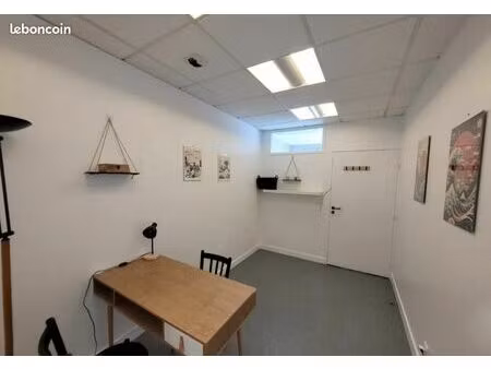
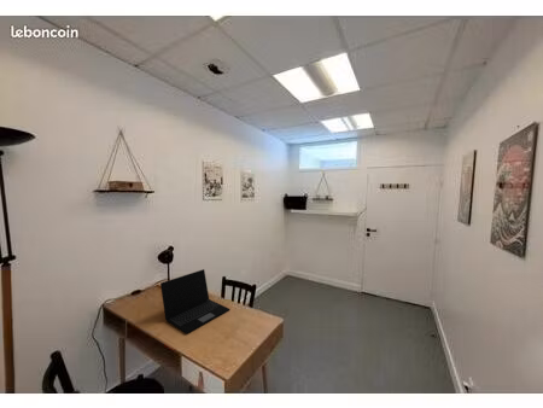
+ laptop (195, 297)
